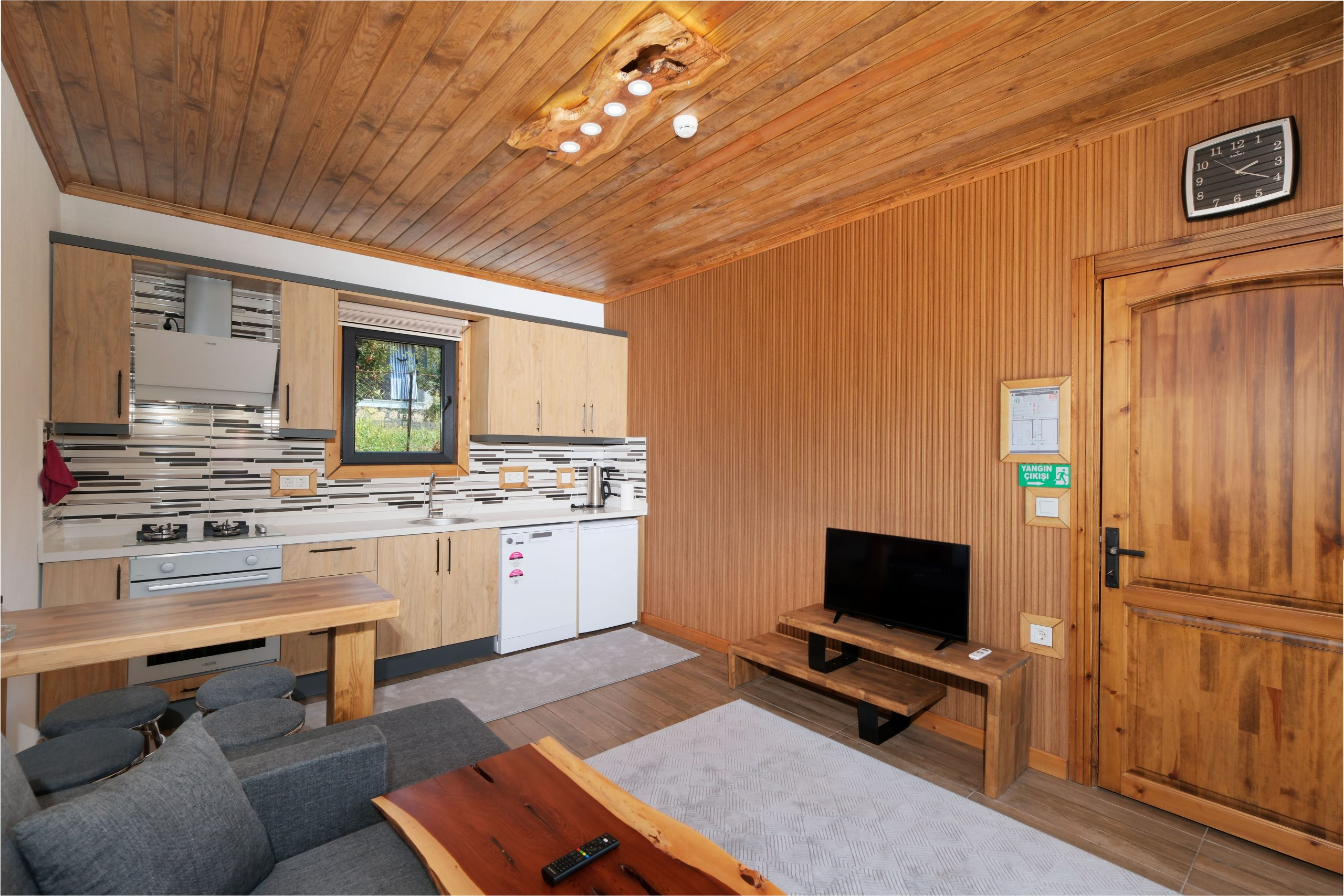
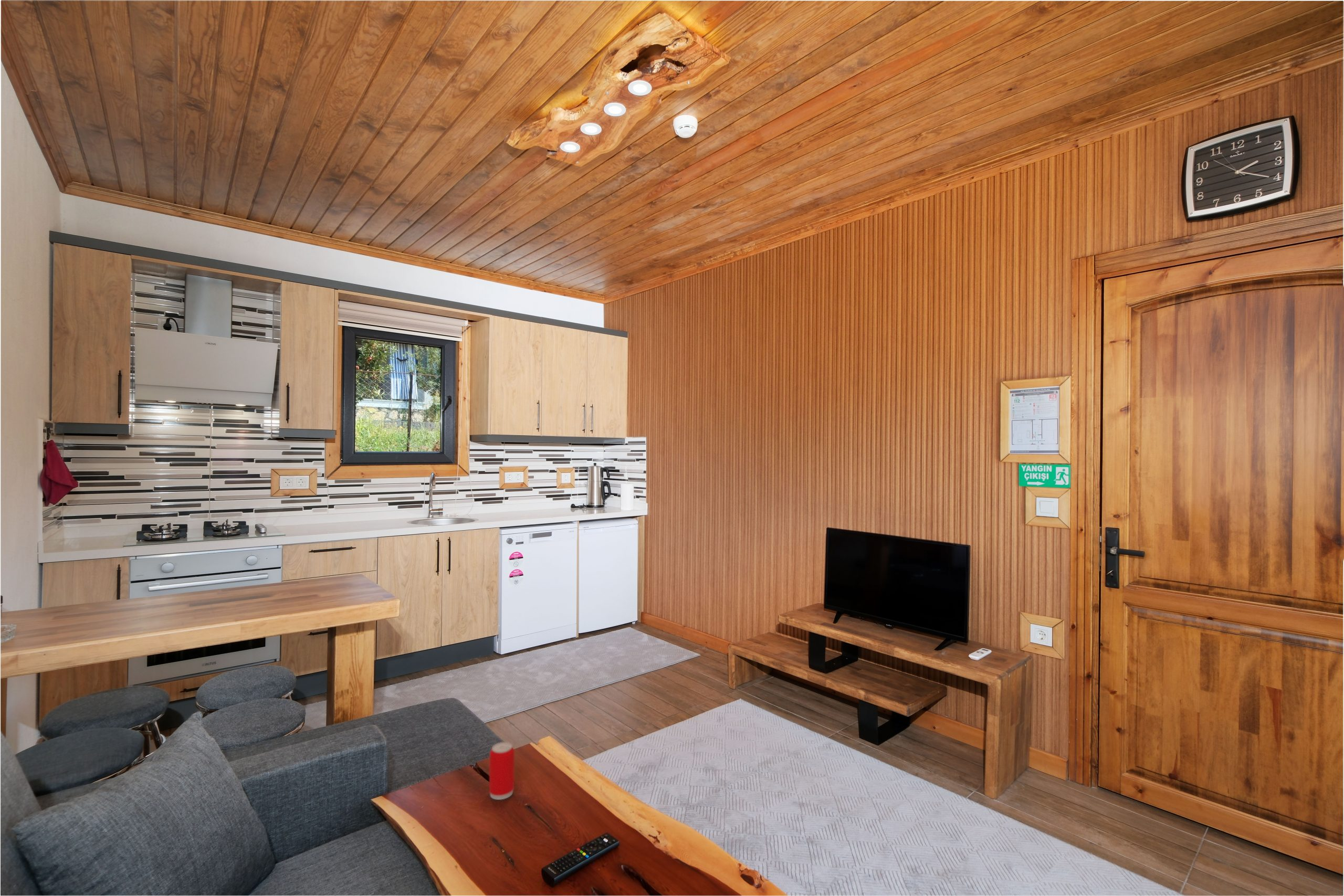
+ beverage can (501, 770)
